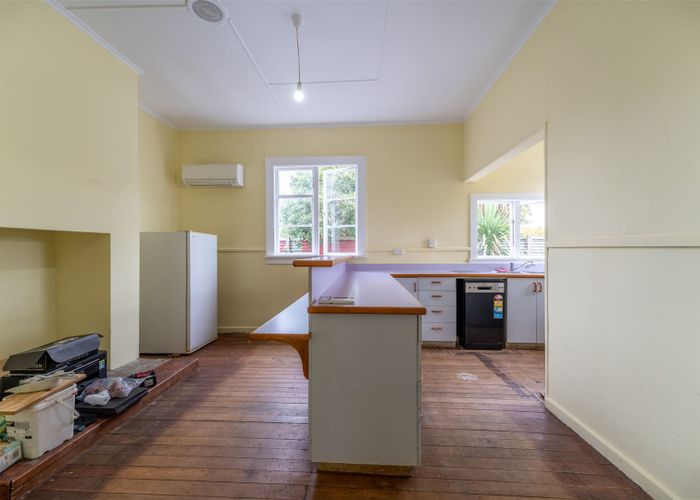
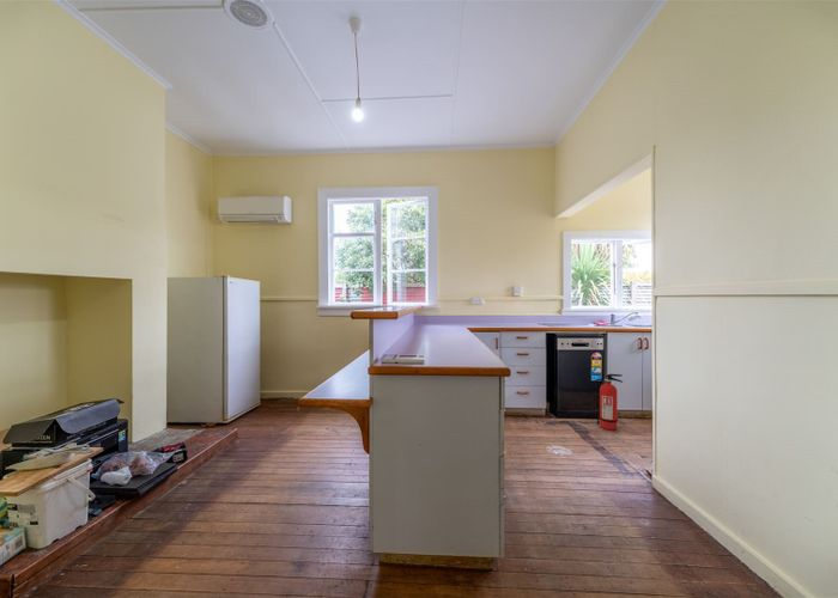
+ fire extinguisher (606, 399)
